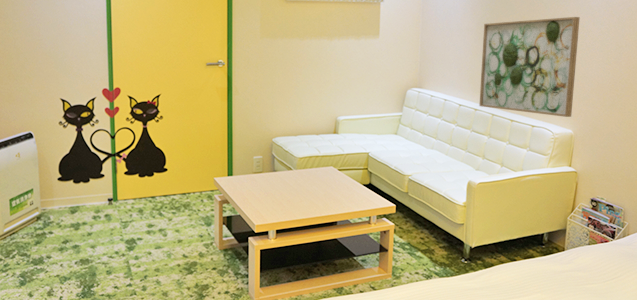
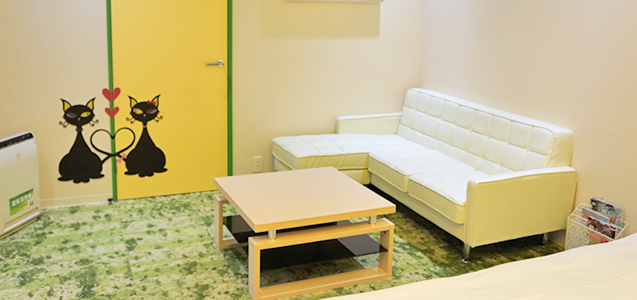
- wall art (522, 66)
